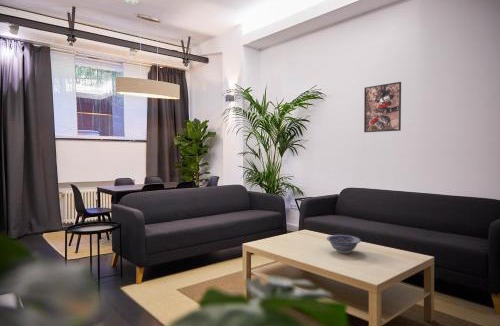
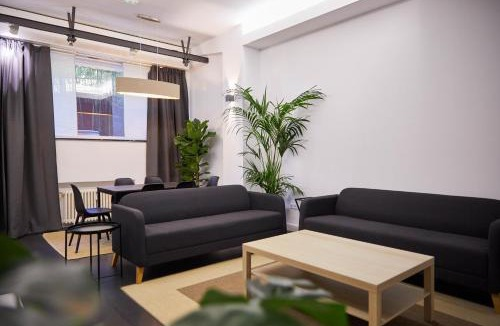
- decorative bowl (343, 245)
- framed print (381, 108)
